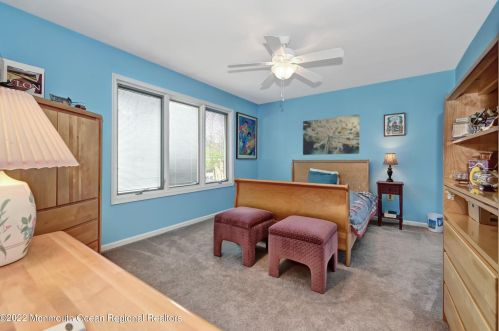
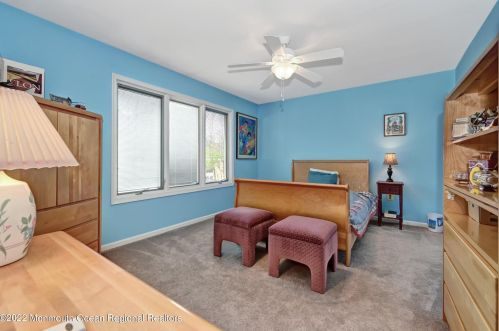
- wall art (329, 136)
